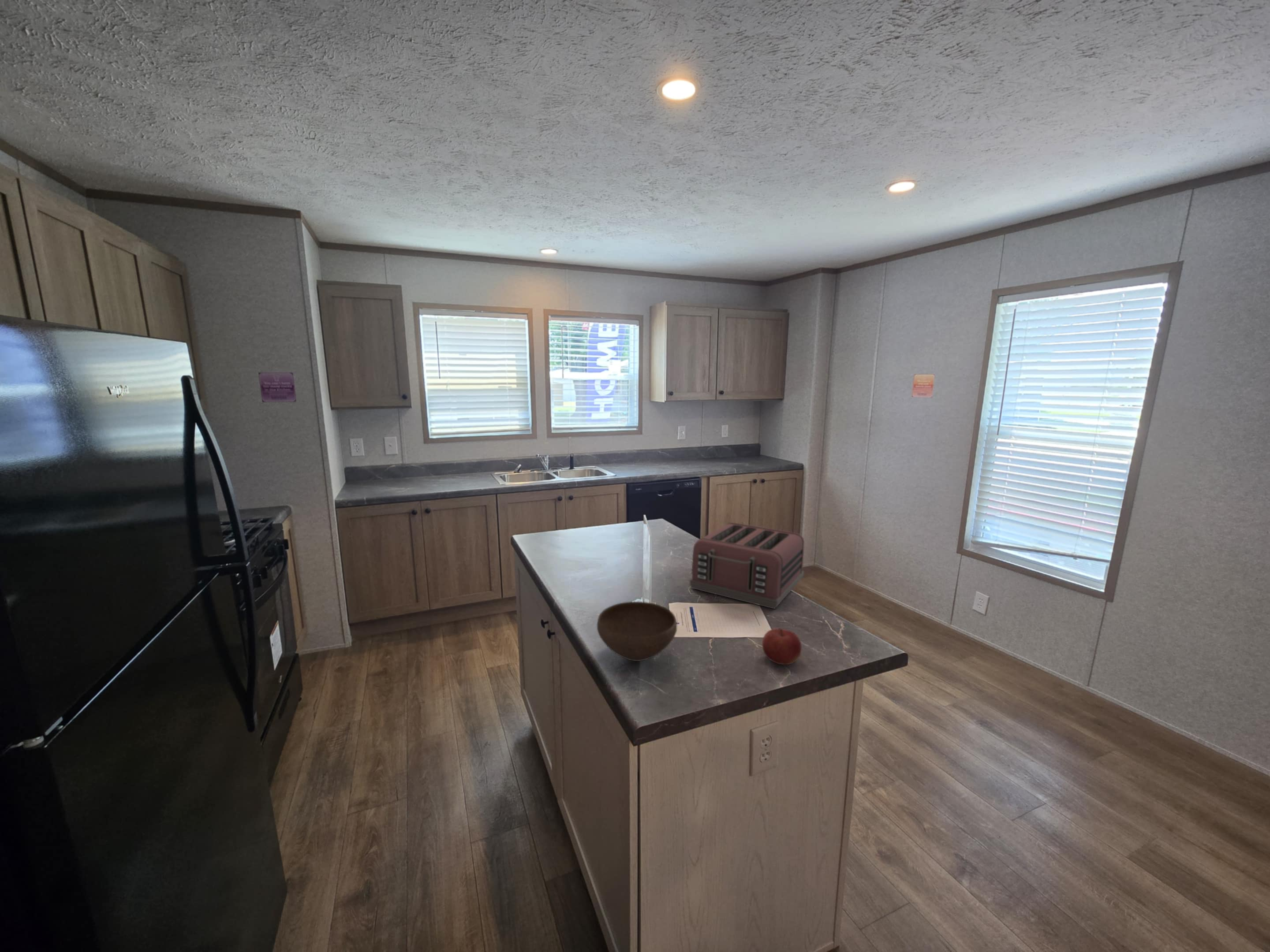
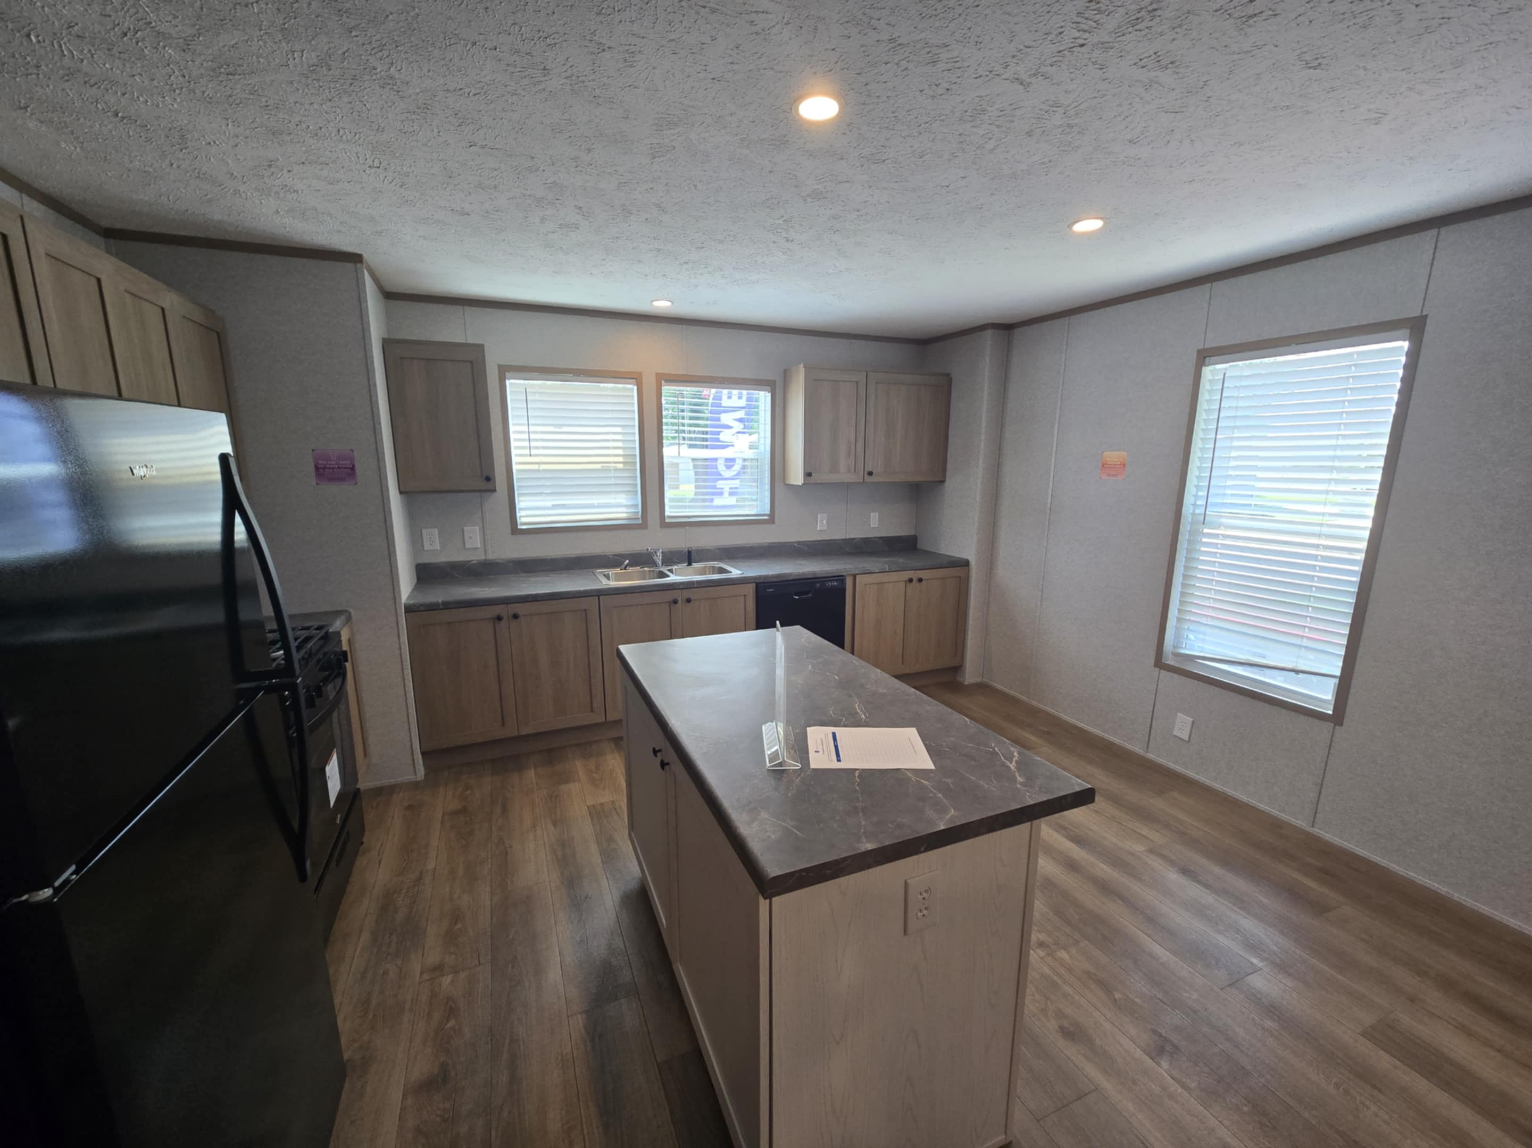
- fruit (781, 644)
- bowl (637, 637)
- toaster (747, 561)
